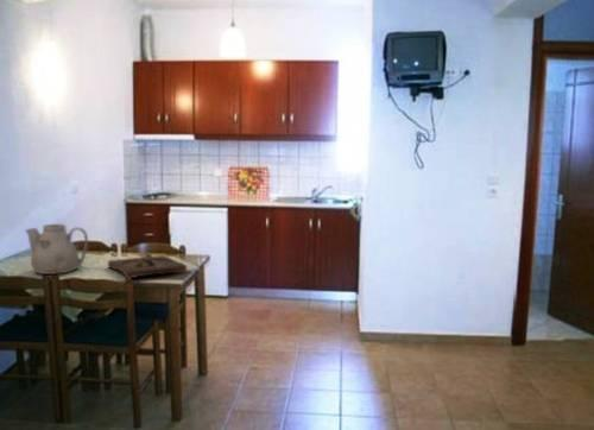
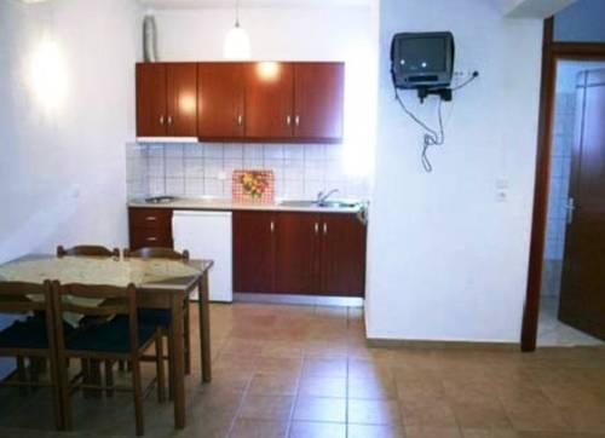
- wooden tray (146, 261)
- teapot (56, 247)
